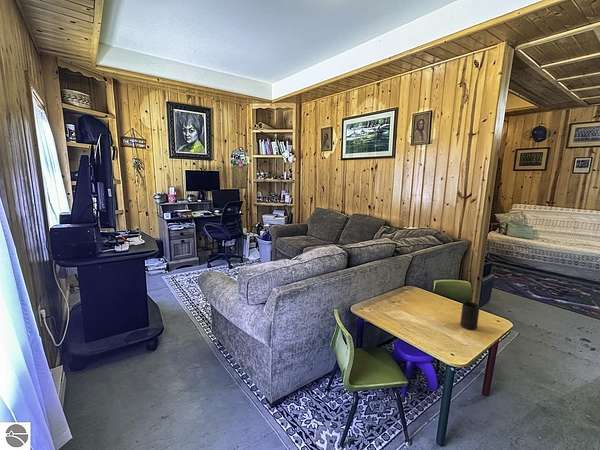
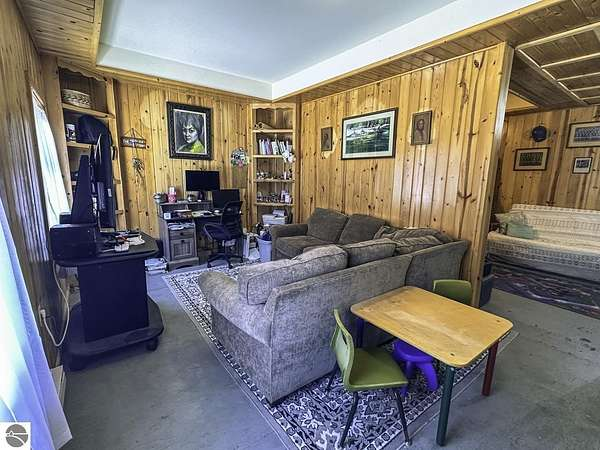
- cup (469, 315)
